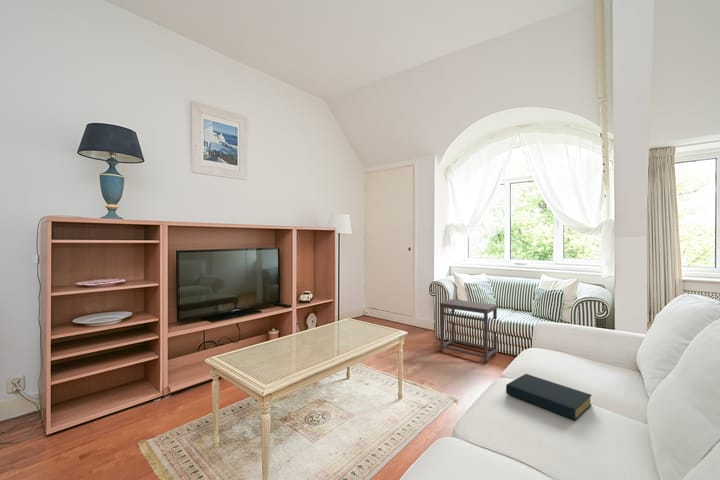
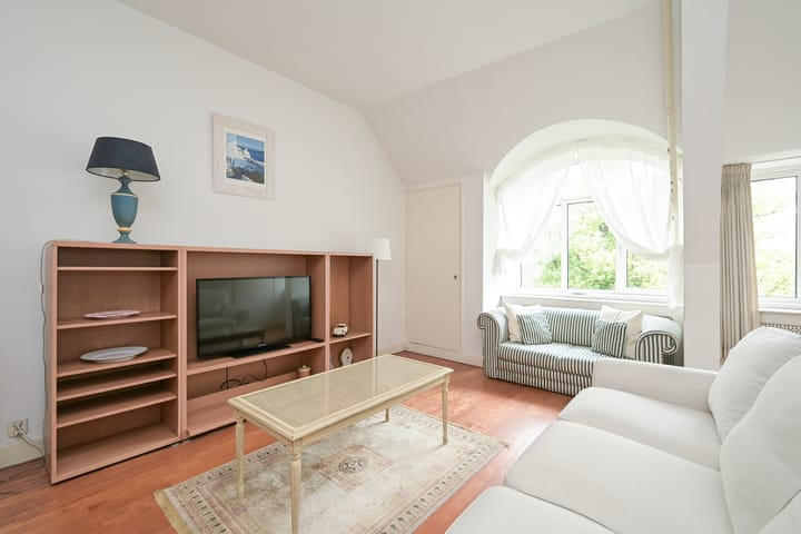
- hardback book (547, 394)
- side table (472, 319)
